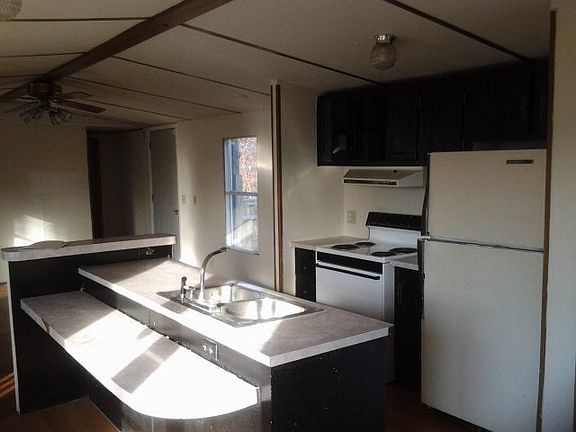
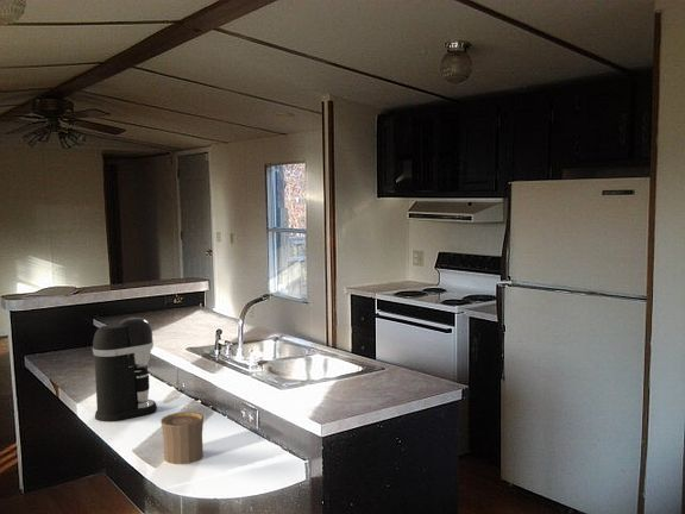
+ coffee maker (124, 366)
+ cup (182, 438)
